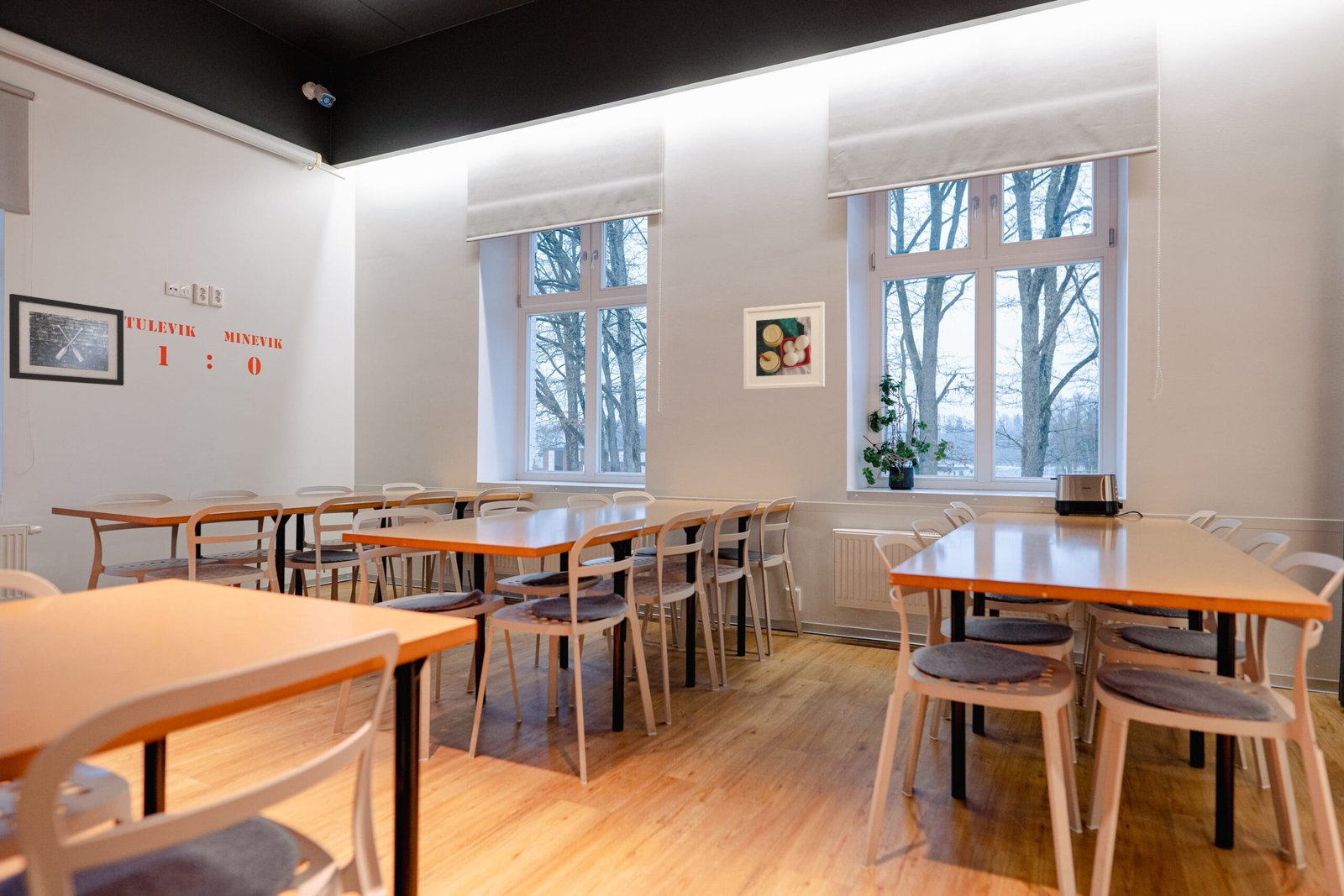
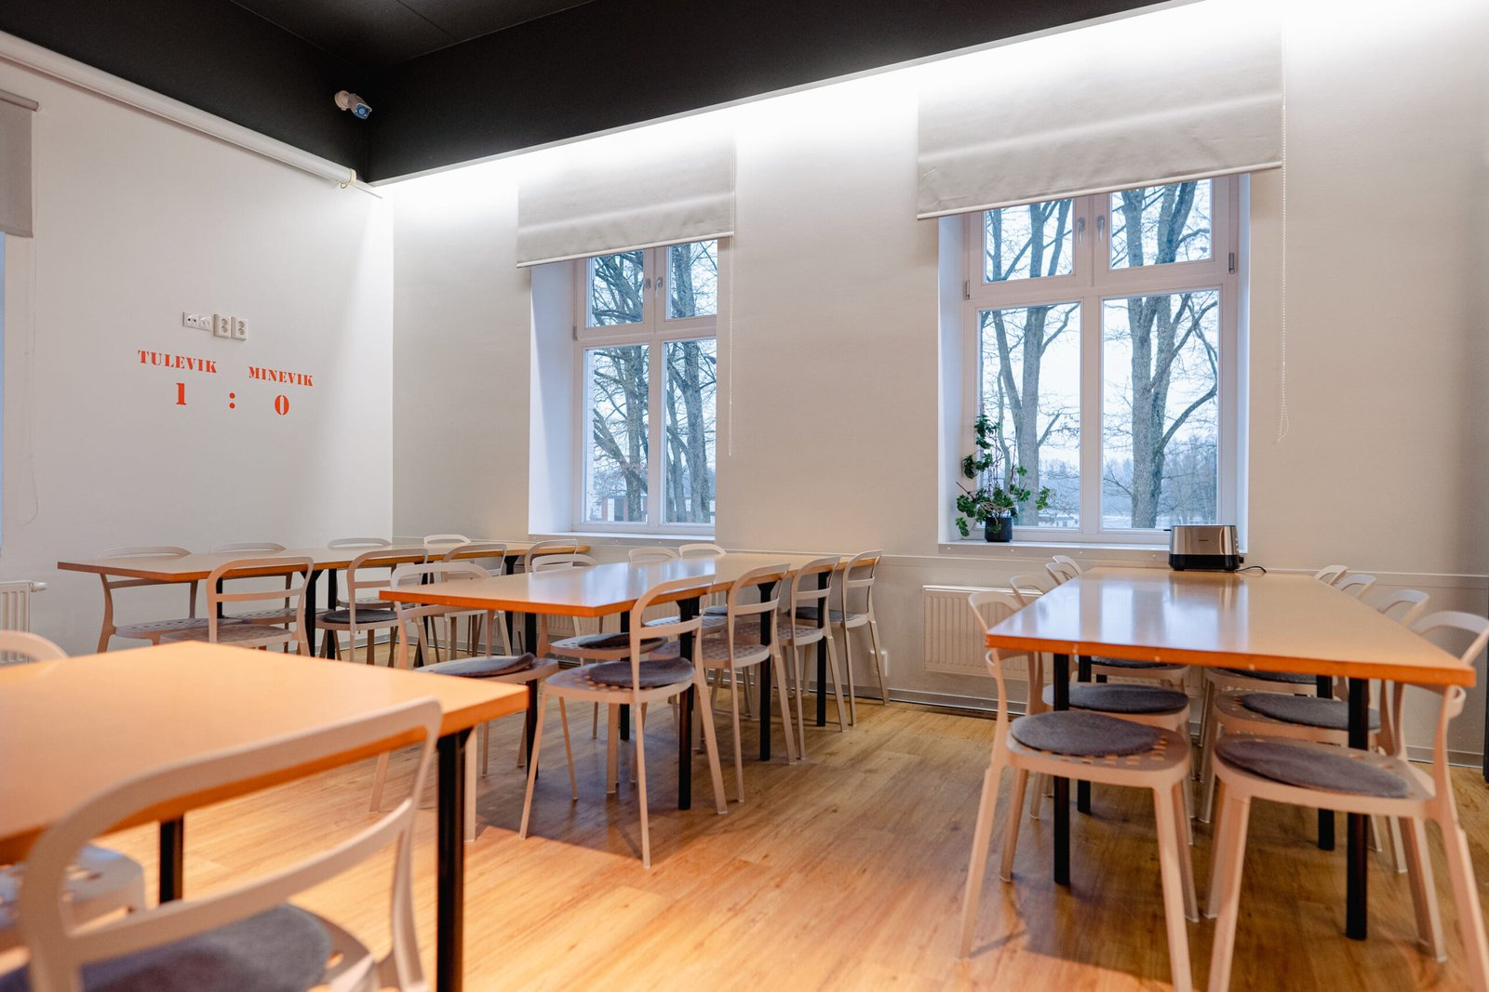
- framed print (783, 347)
- wall art (70, 342)
